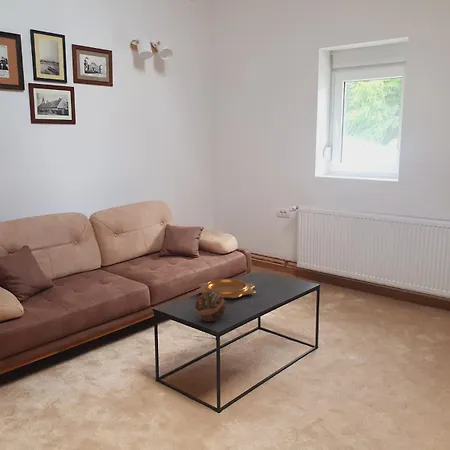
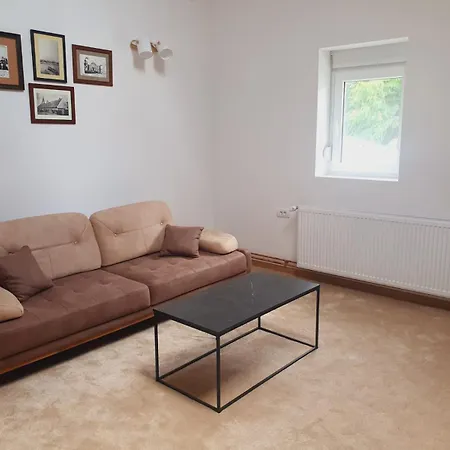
- decorative ball (210, 306)
- decorative bowl (226, 288)
